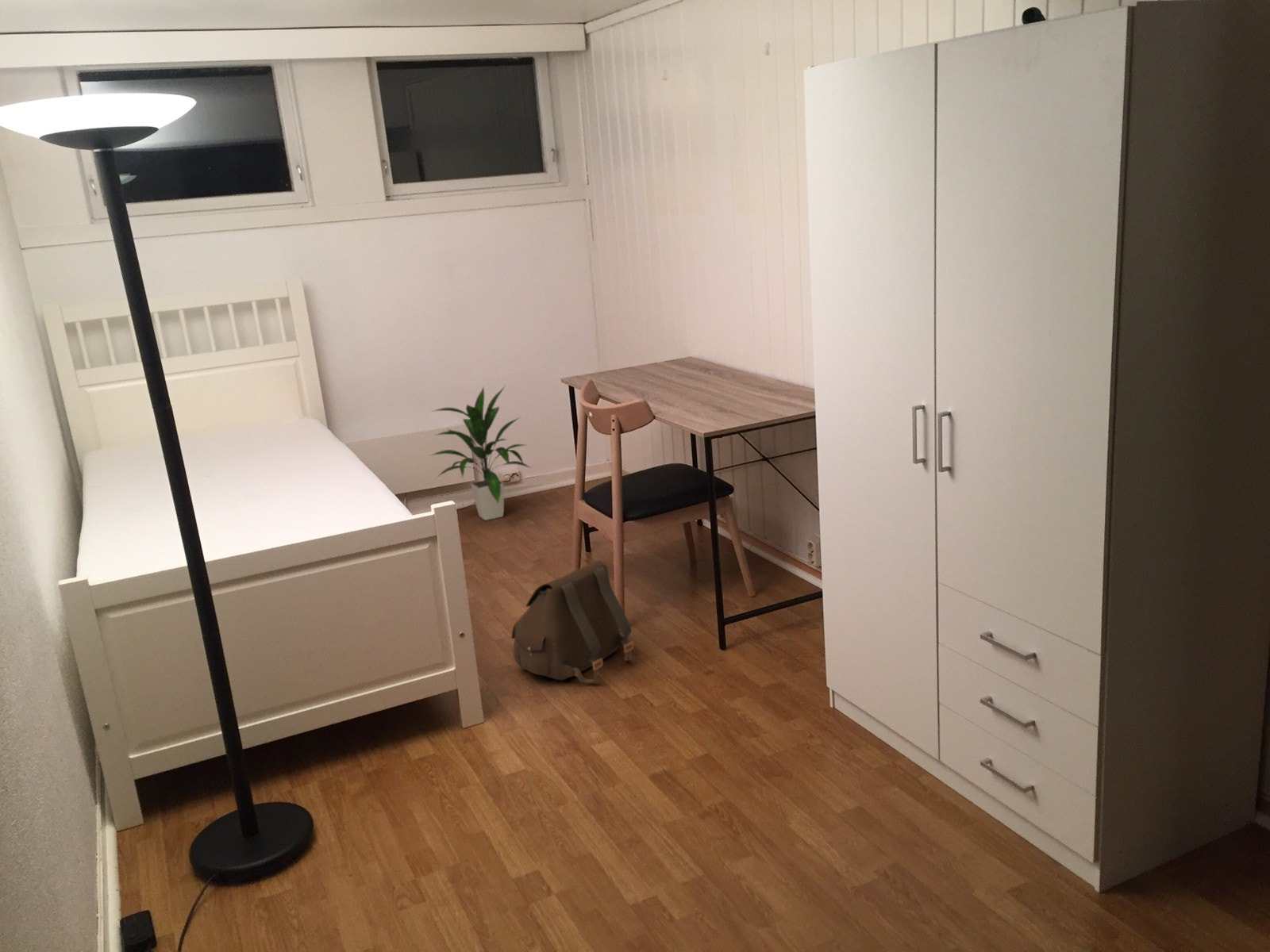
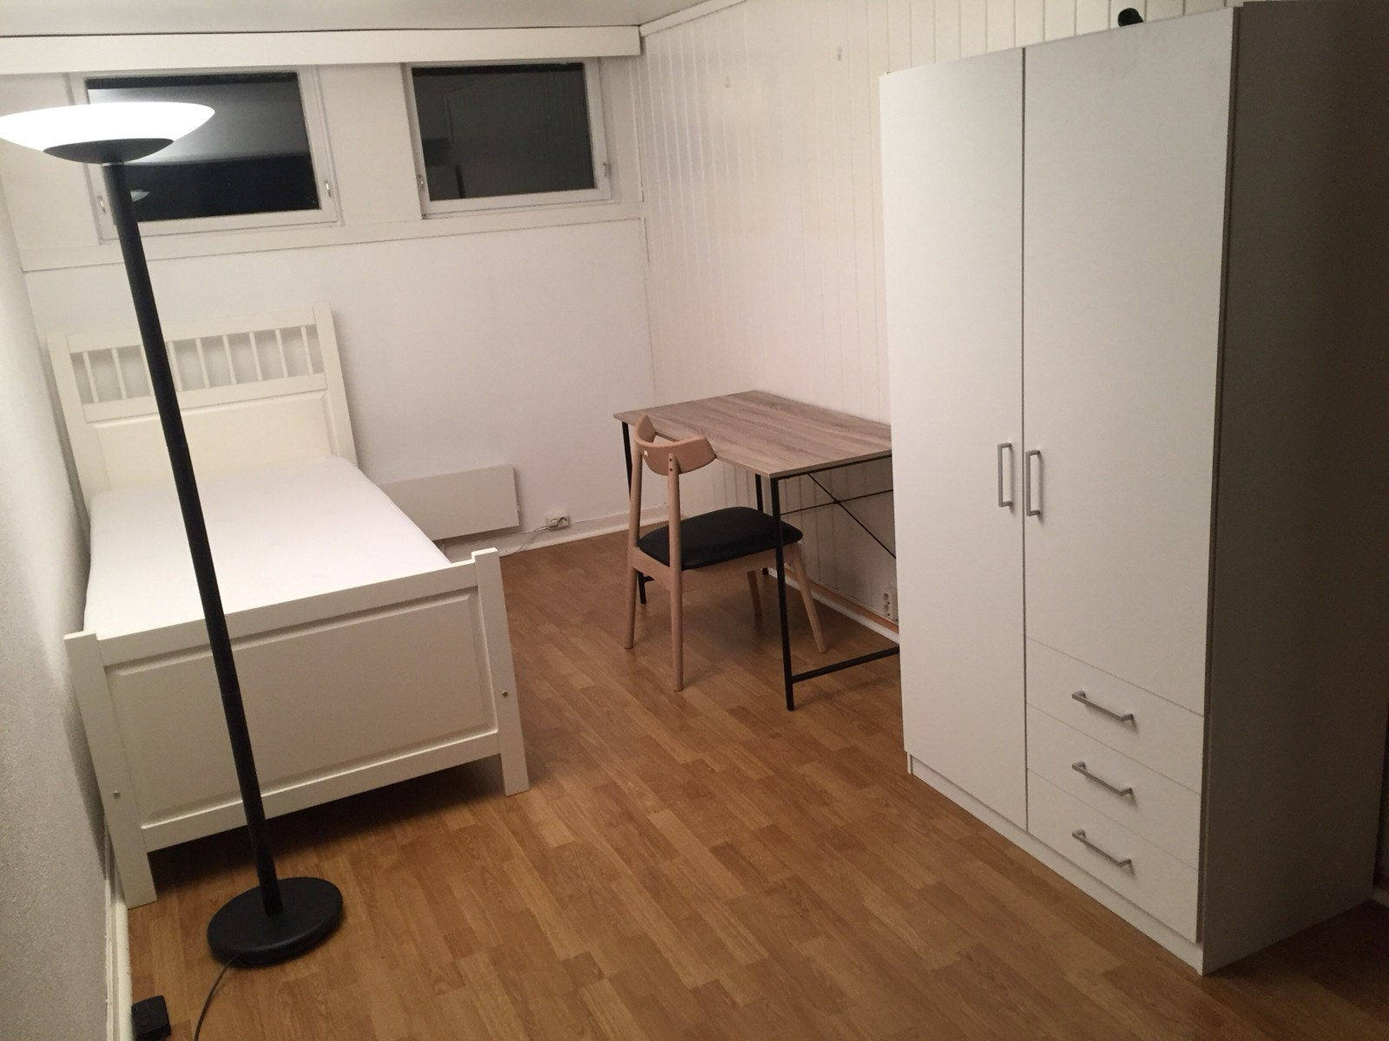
- indoor plant (482, 454)
- satchel (574, 617)
